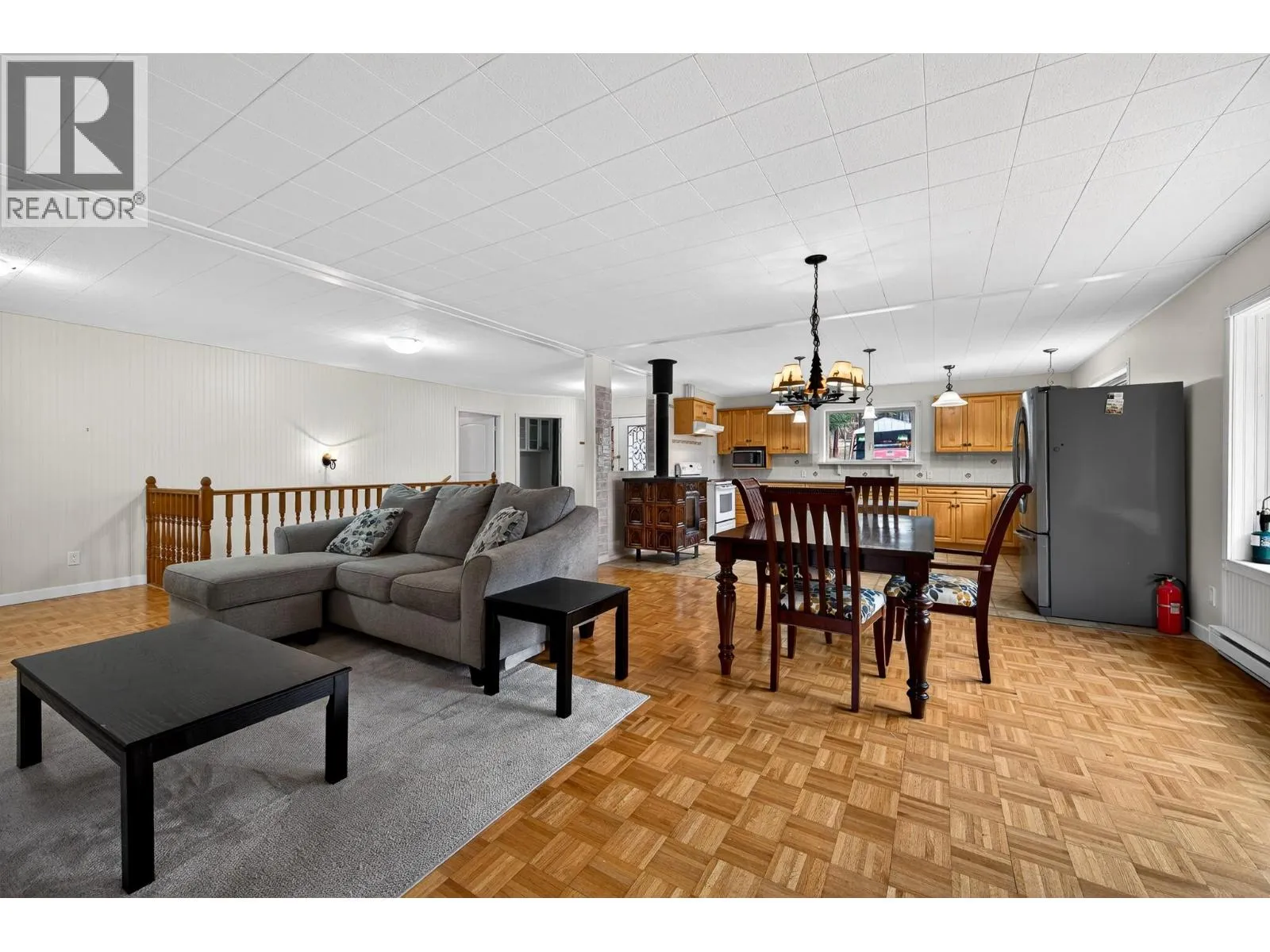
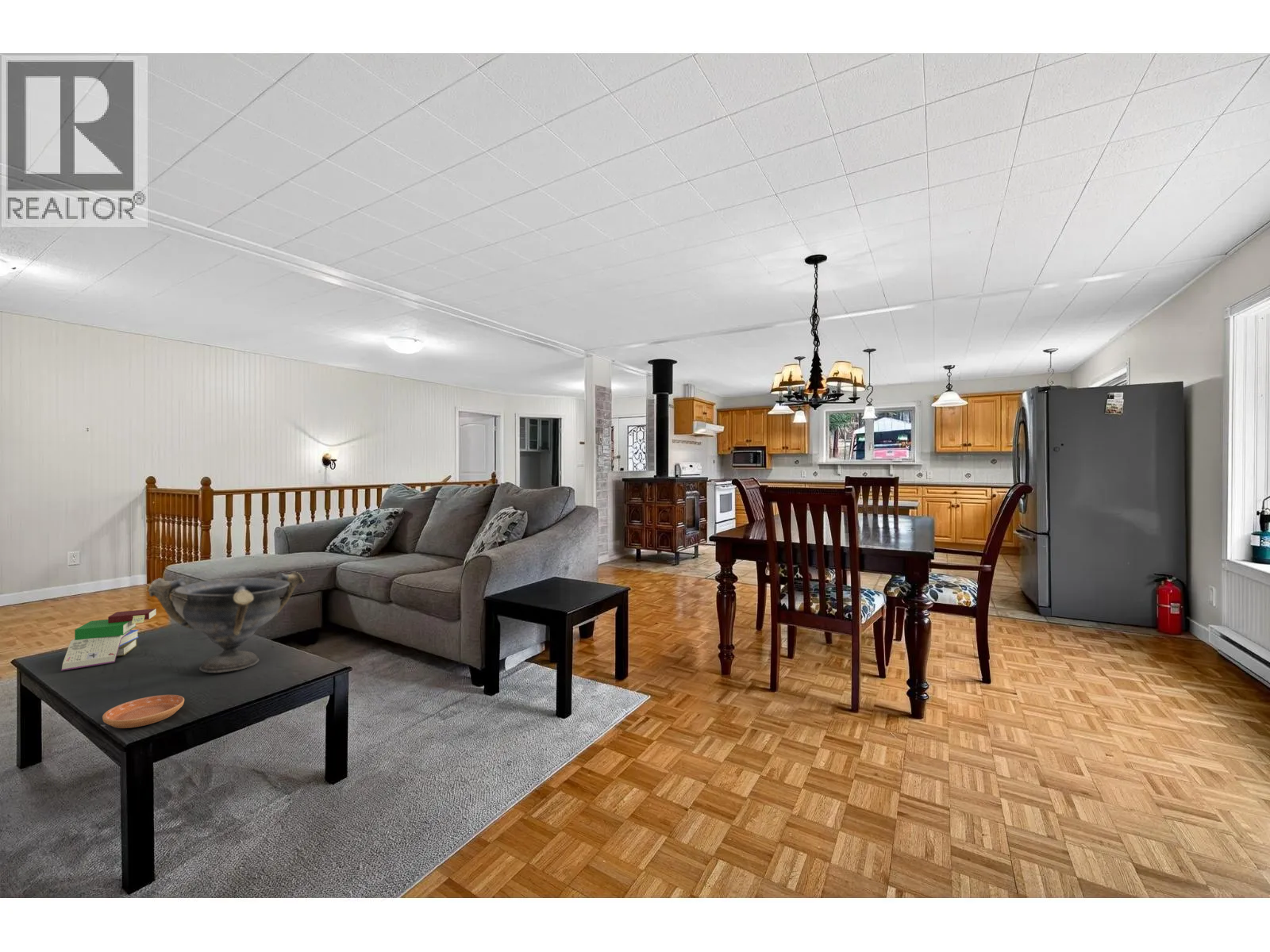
+ saucer (144, 712)
+ decorative bowl (228, 619)
+ book (110, 636)
